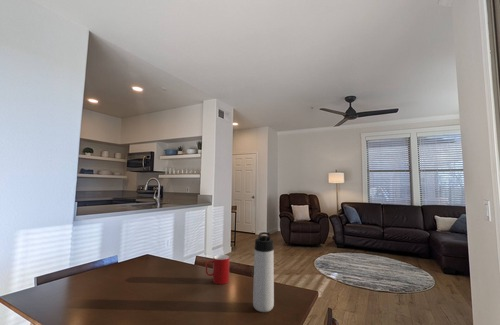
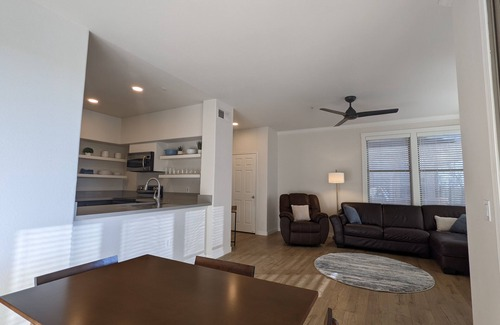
- thermos bottle (263, 269)
- cup (217, 268)
